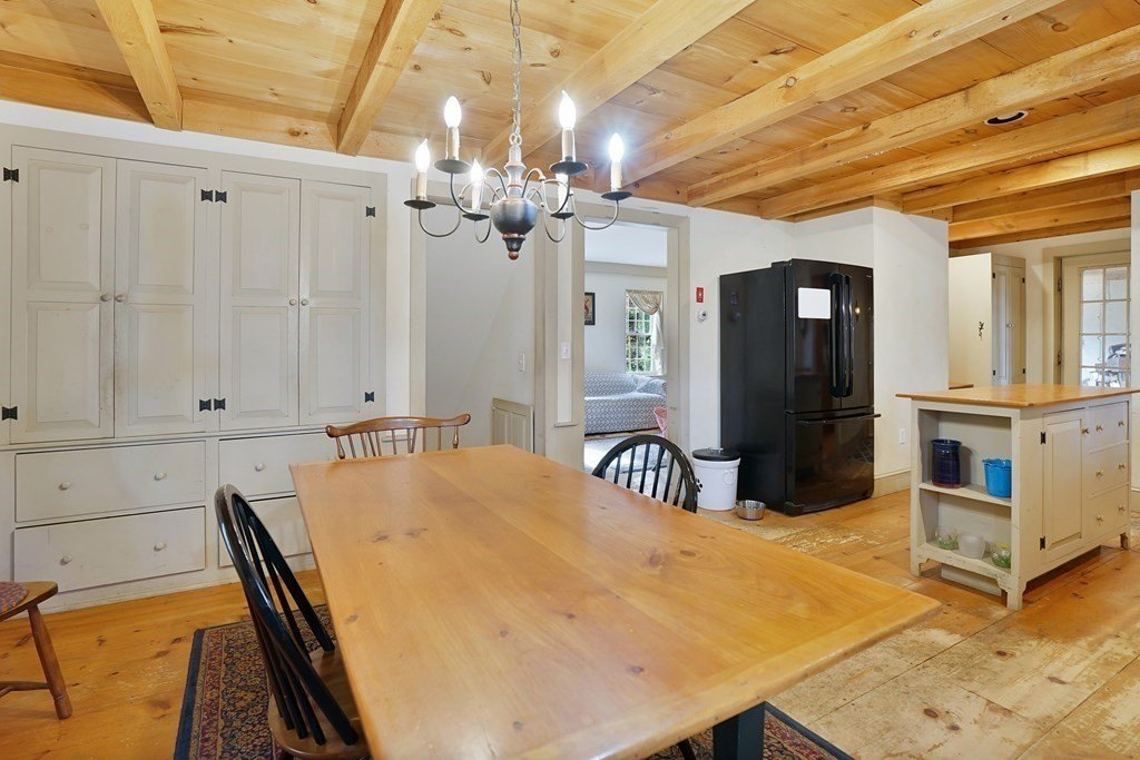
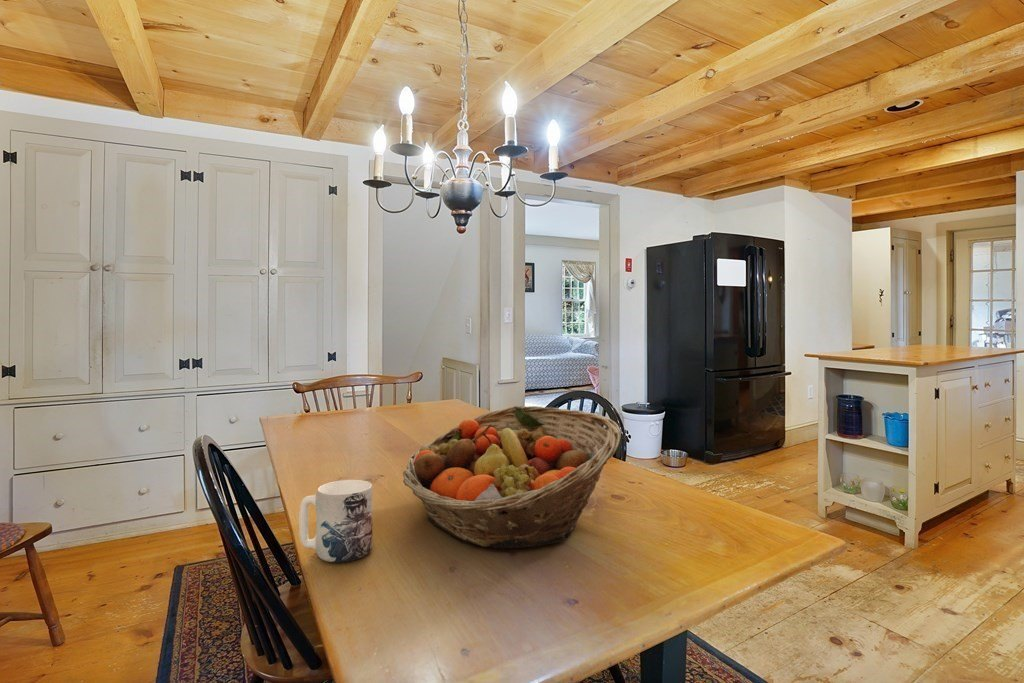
+ mug (338, 521)
+ fruit basket (508, 465)
